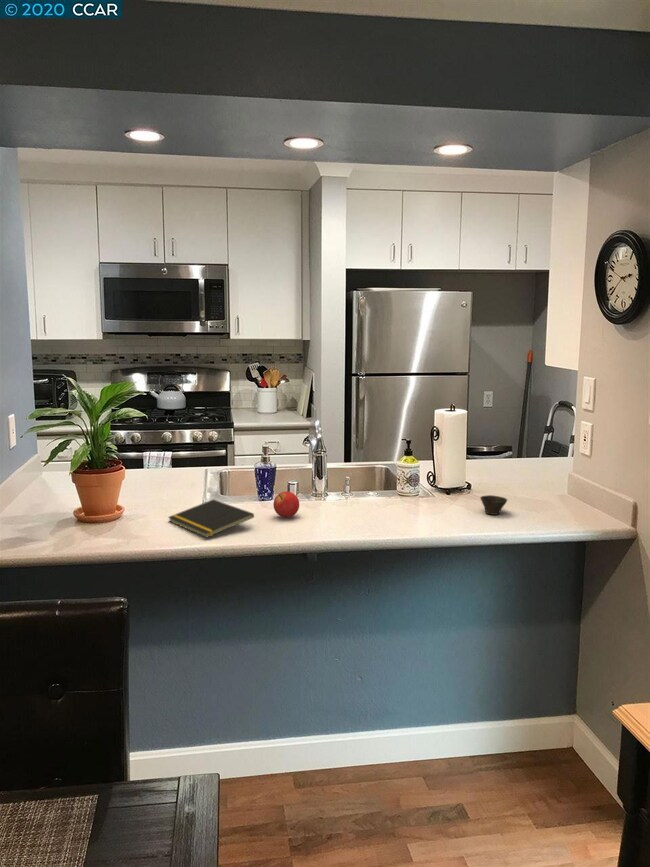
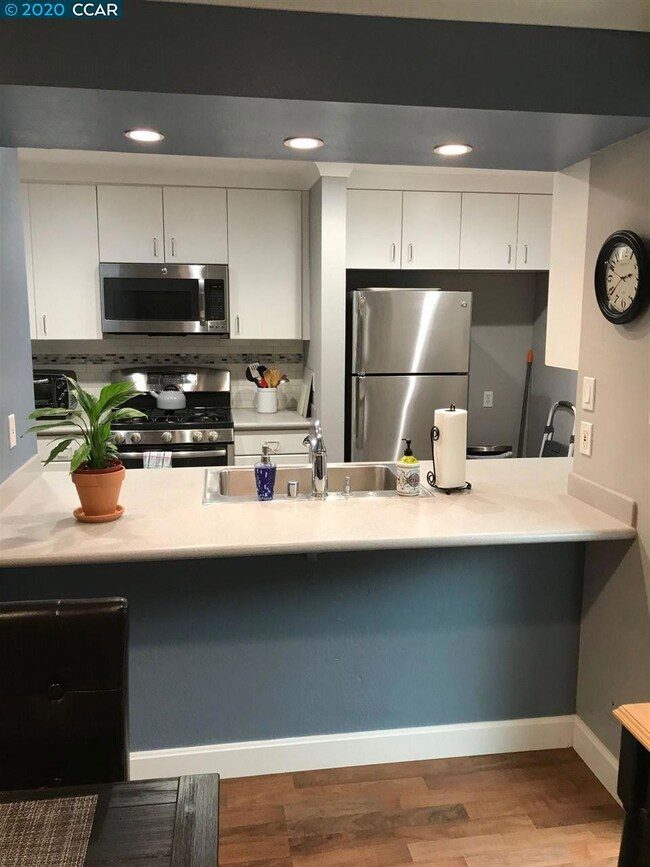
- cup (493, 505)
- fruit (286, 504)
- notepad (210, 517)
